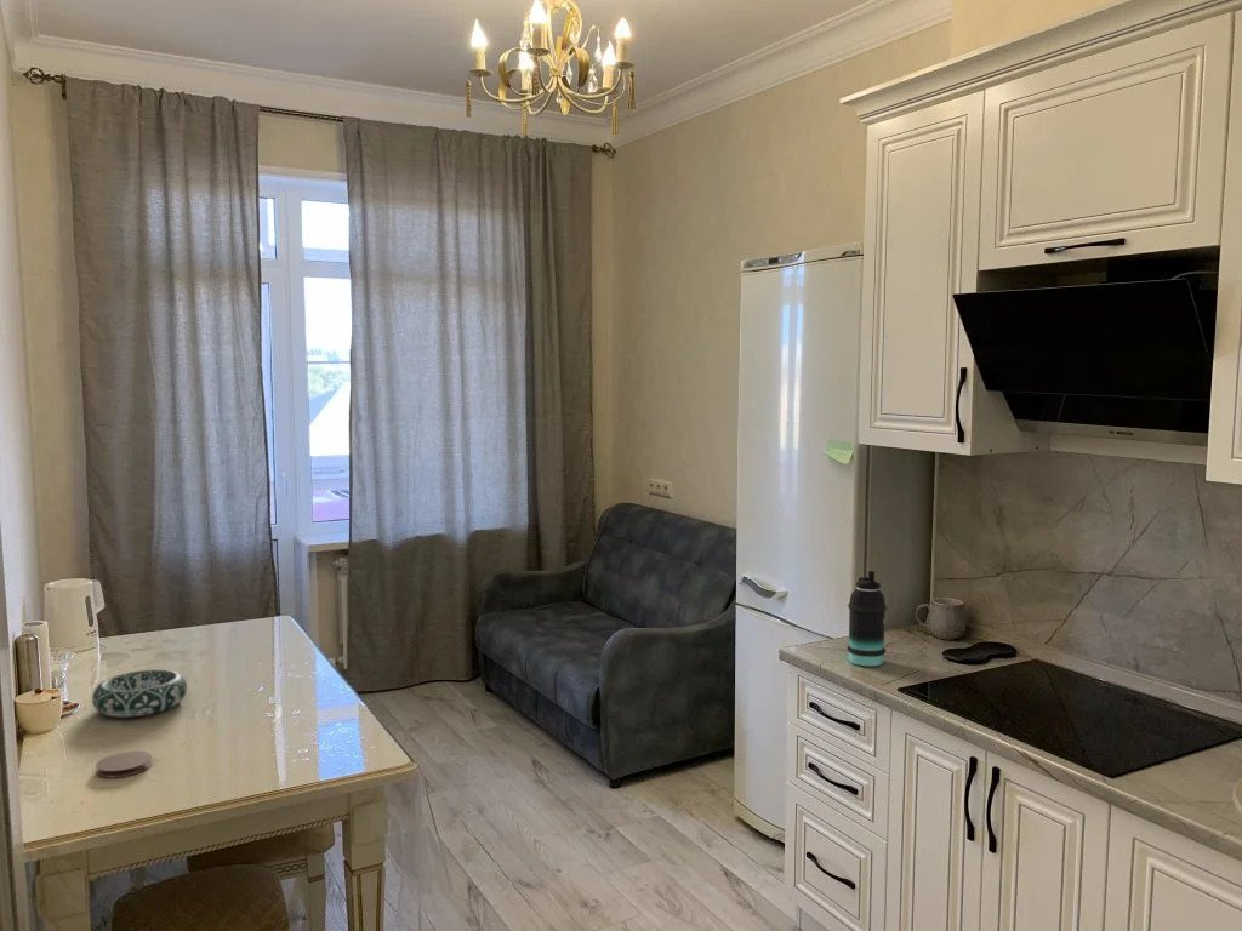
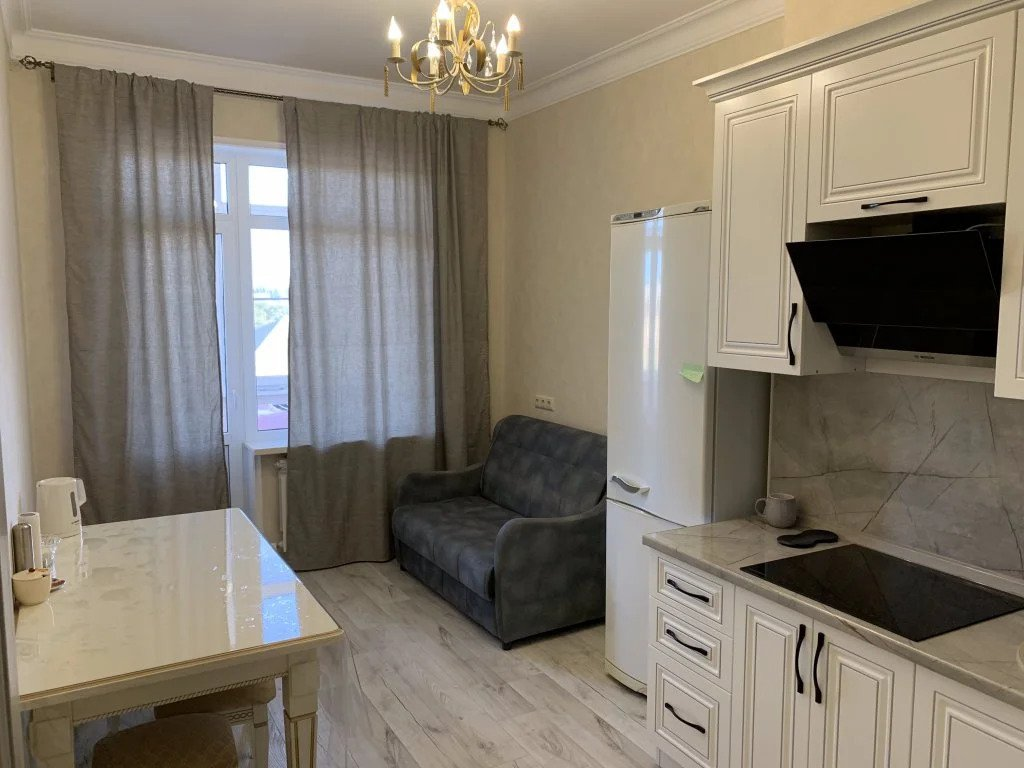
- decorative bowl (139, 692)
- coaster (124, 764)
- bottle (865, 613)
